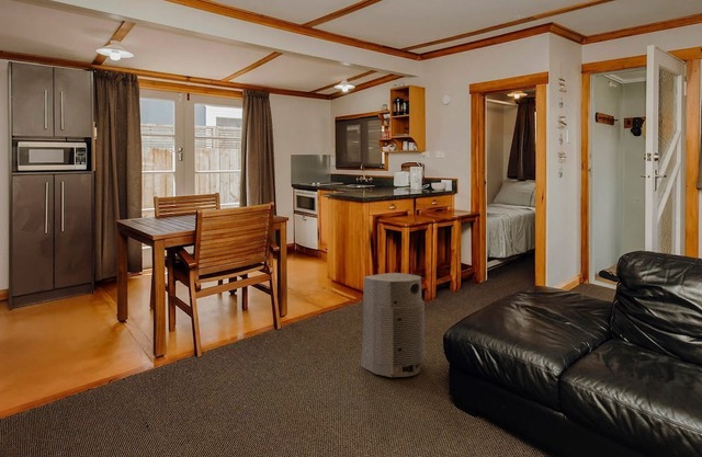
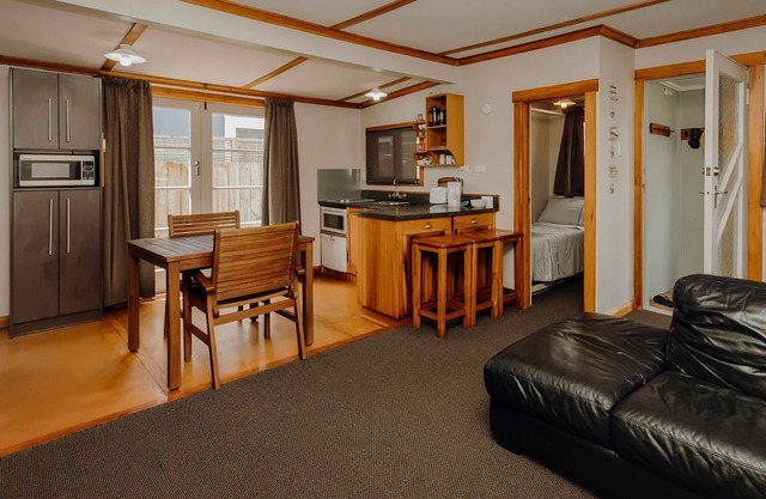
- air purifier (394, 322)
